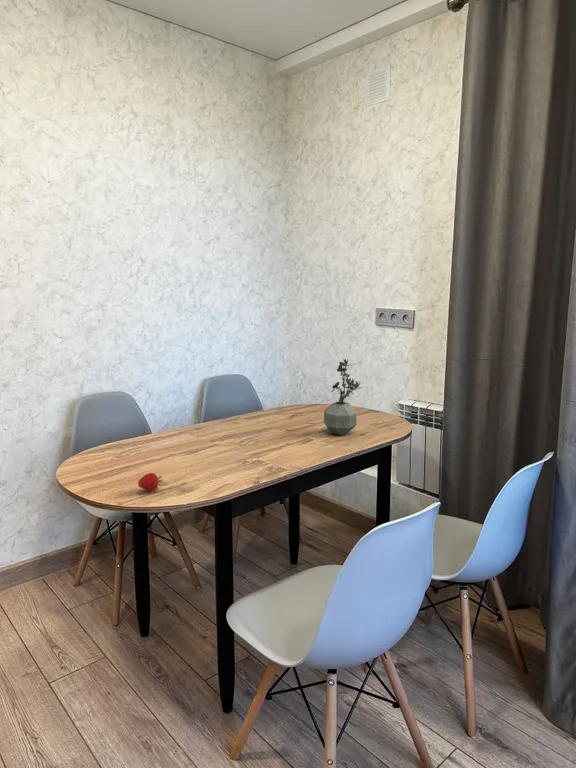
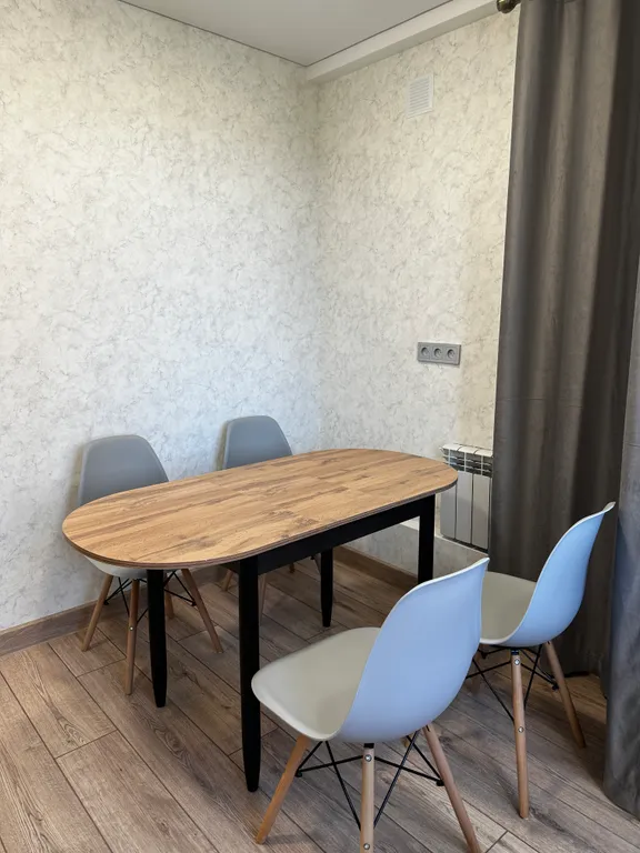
- fruit (149, 482)
- potted plant (343, 396)
